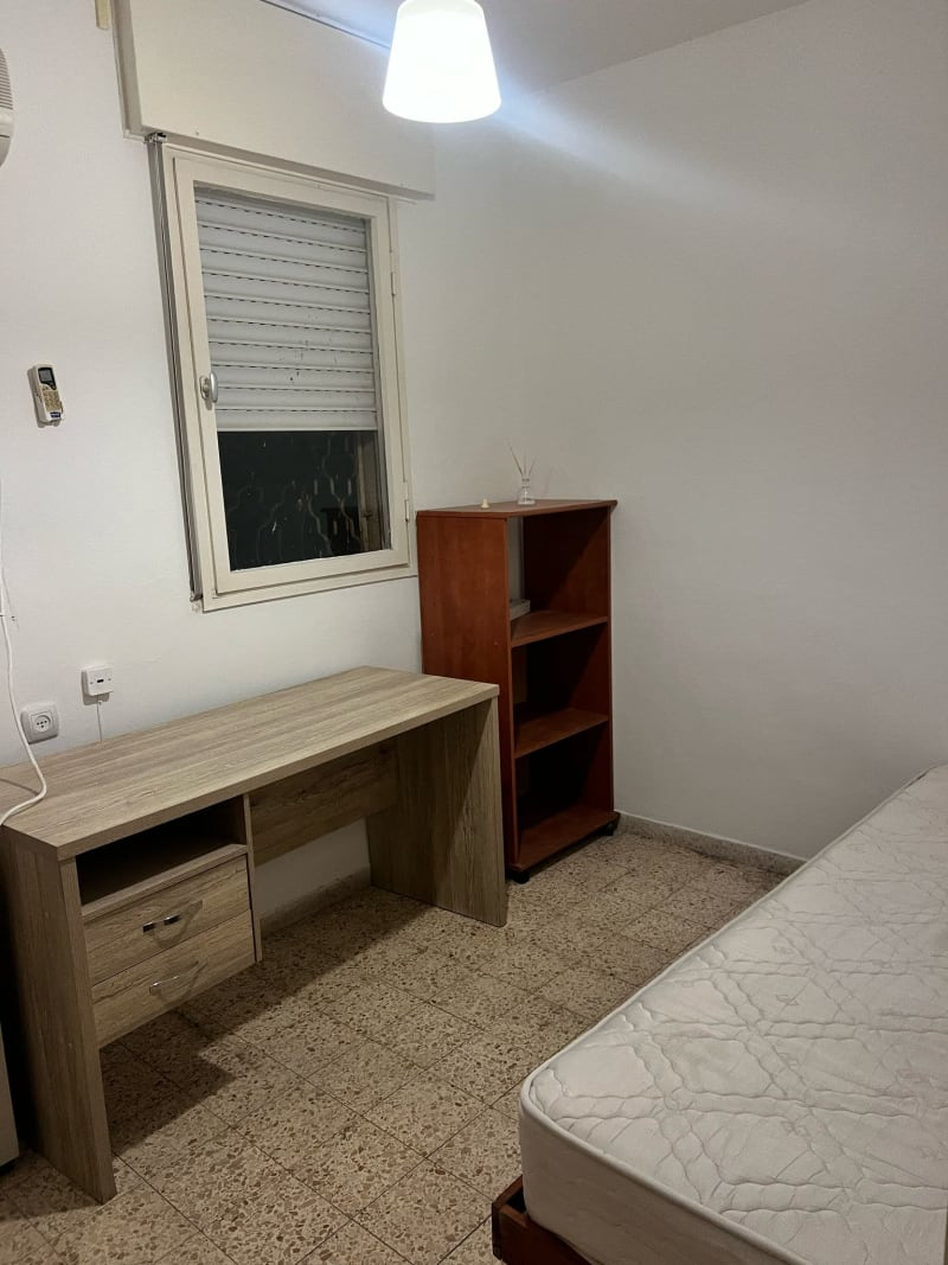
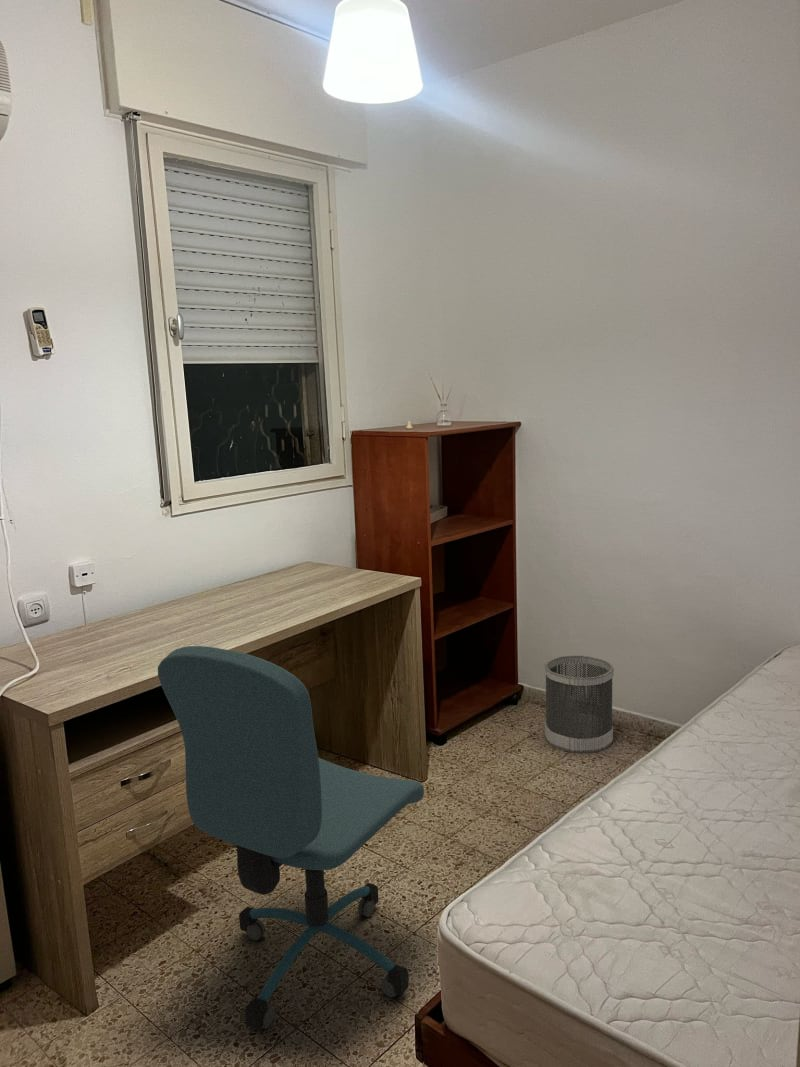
+ wastebasket (578, 702)
+ office chair (305, 800)
